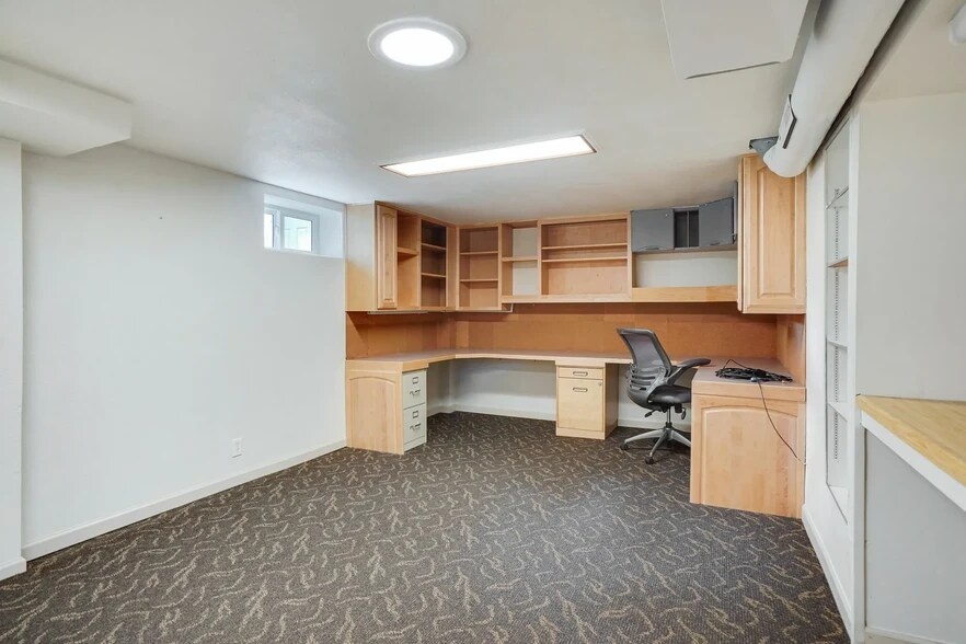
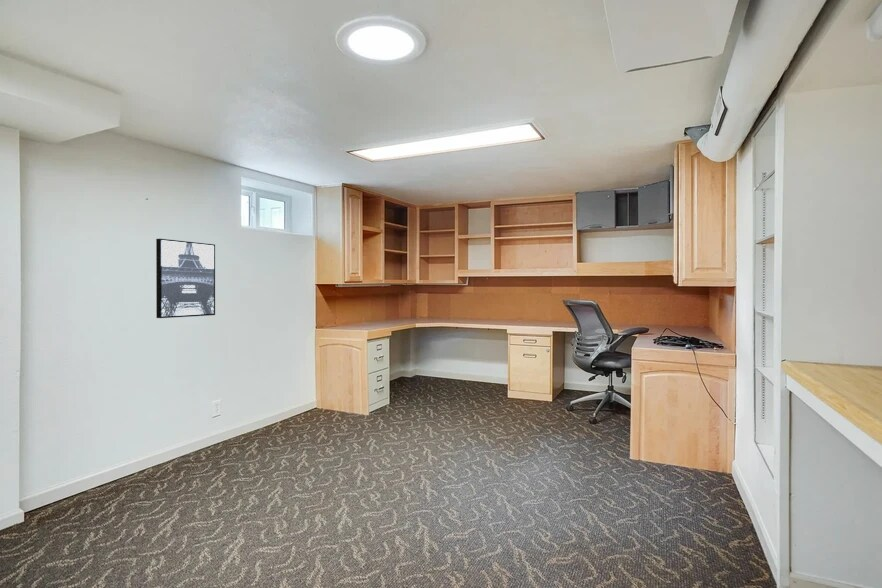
+ wall art (187, 279)
